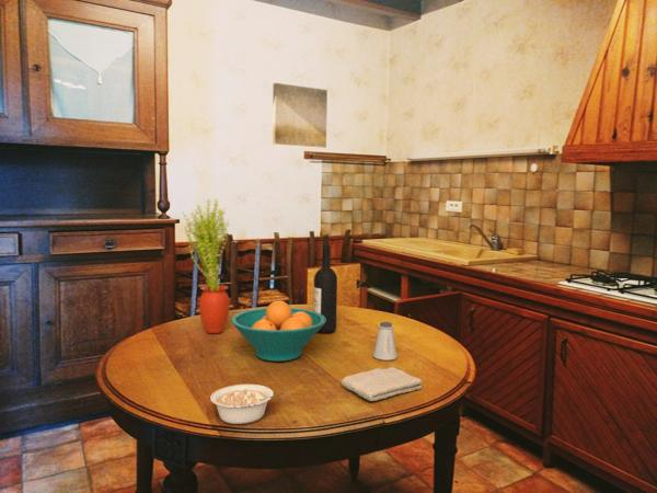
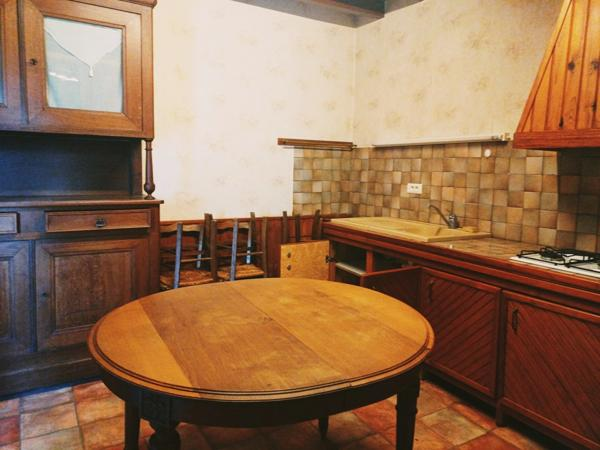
- fruit bowl (278, 328)
- saltshaker (385, 340)
- washcloth (382, 382)
- legume (244, 402)
- potted plant (206, 265)
- wall art (300, 116)
- wine bottle (325, 287)
